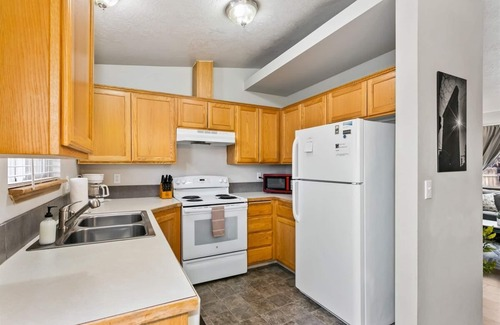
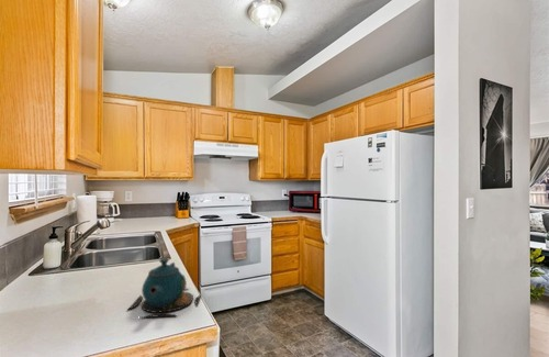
+ teapot (167, 279)
